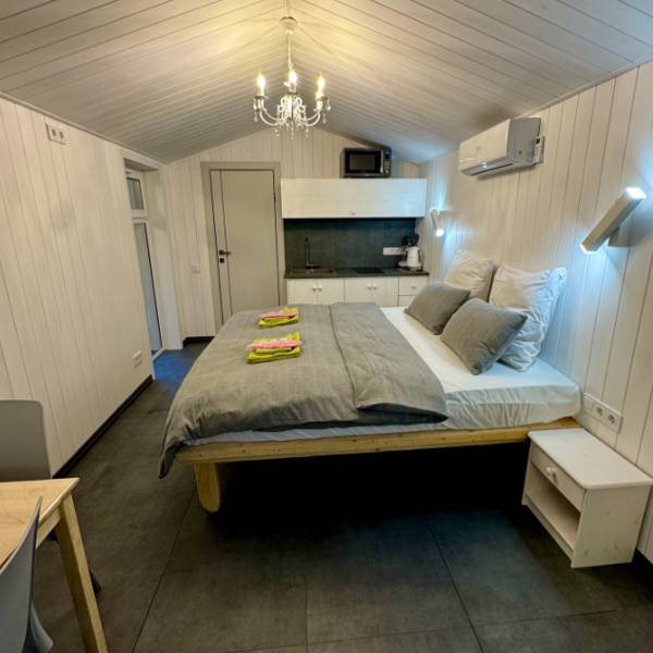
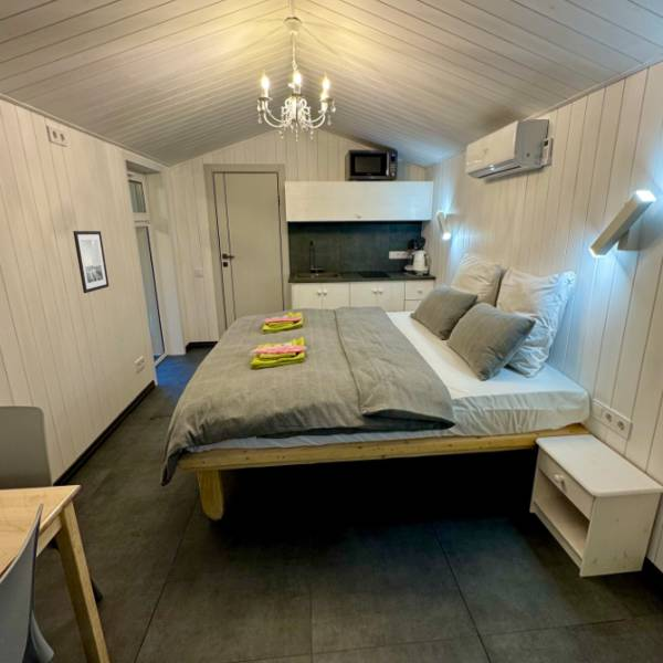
+ wall art (92, 261)
